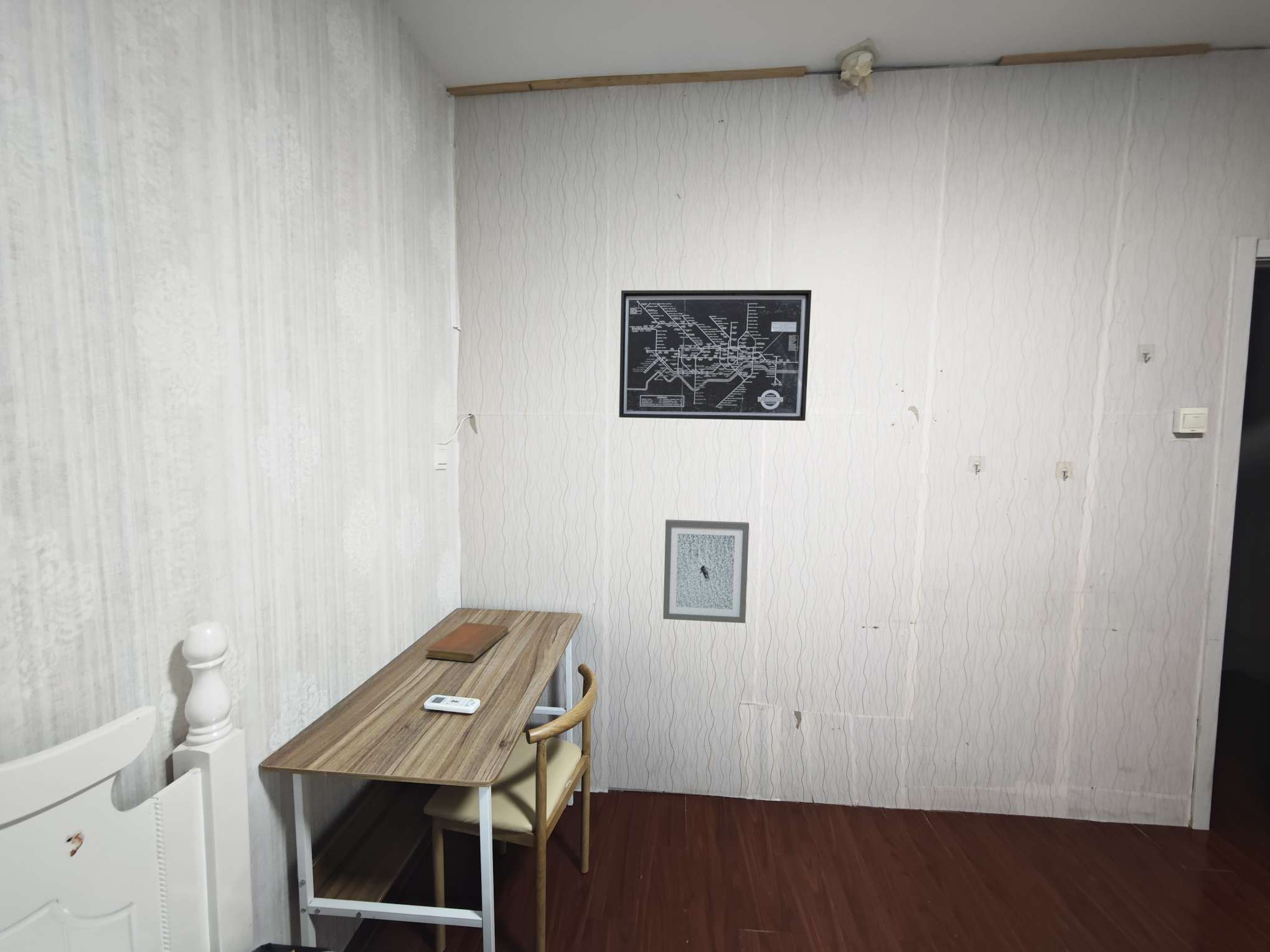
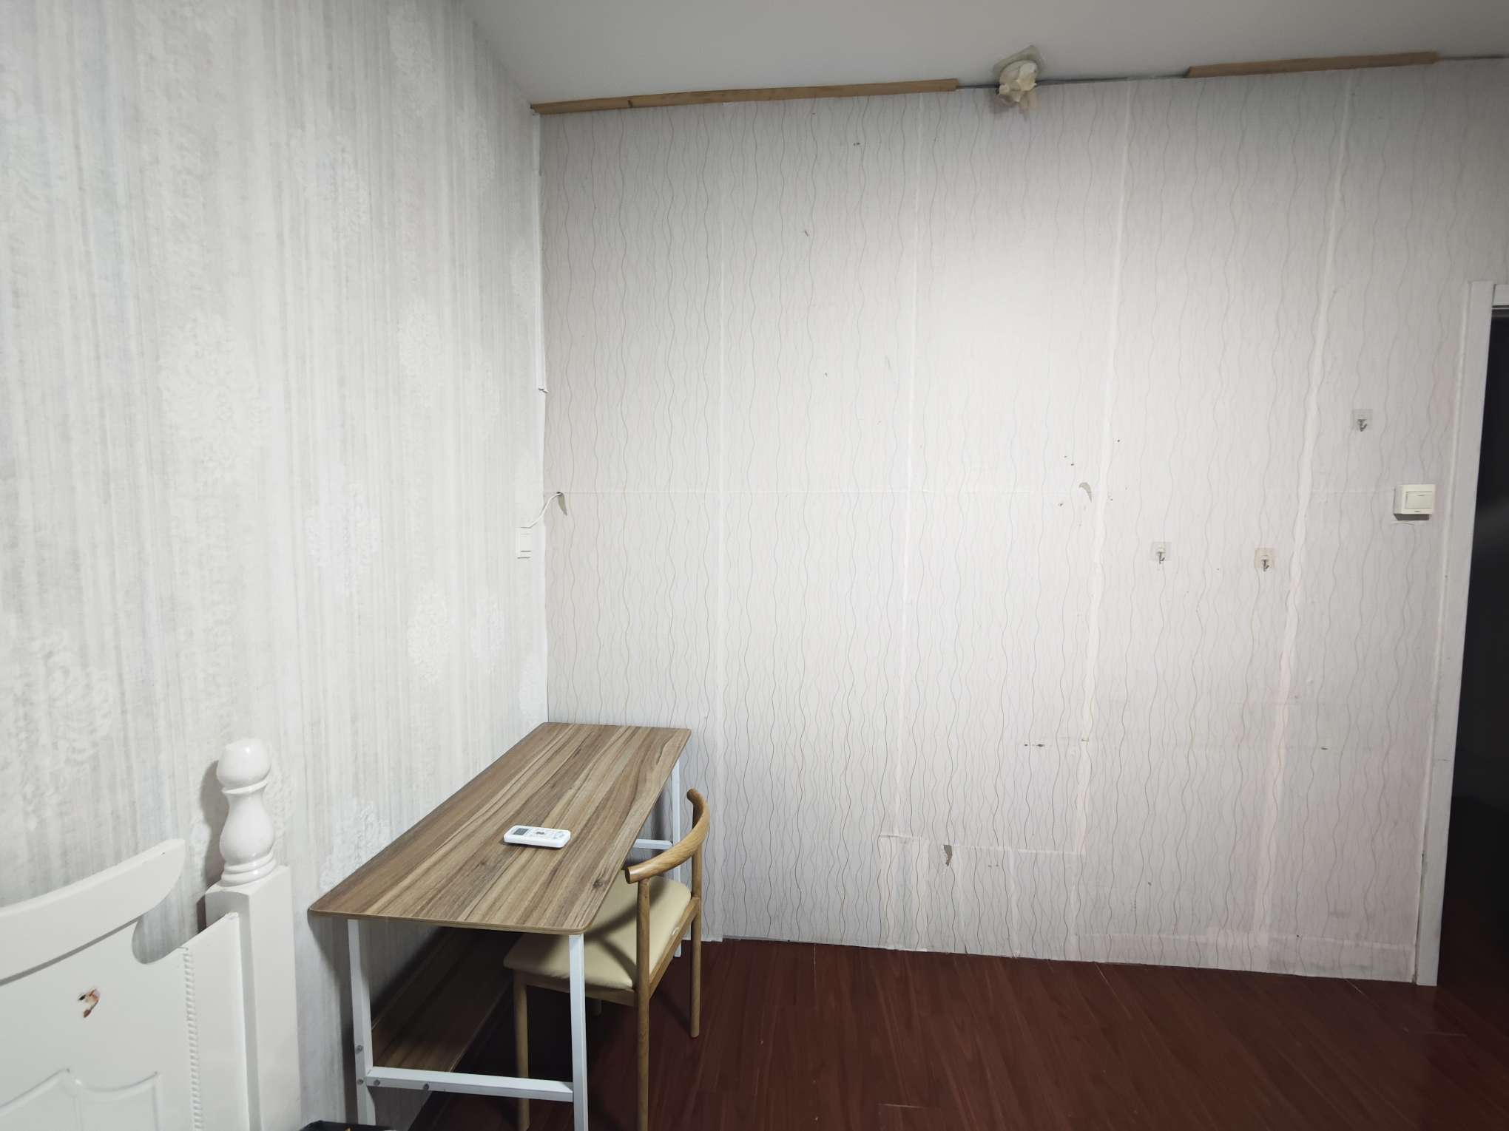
- wall art (712, 356)
- notebook (469, 640)
- wall art (705, 571)
